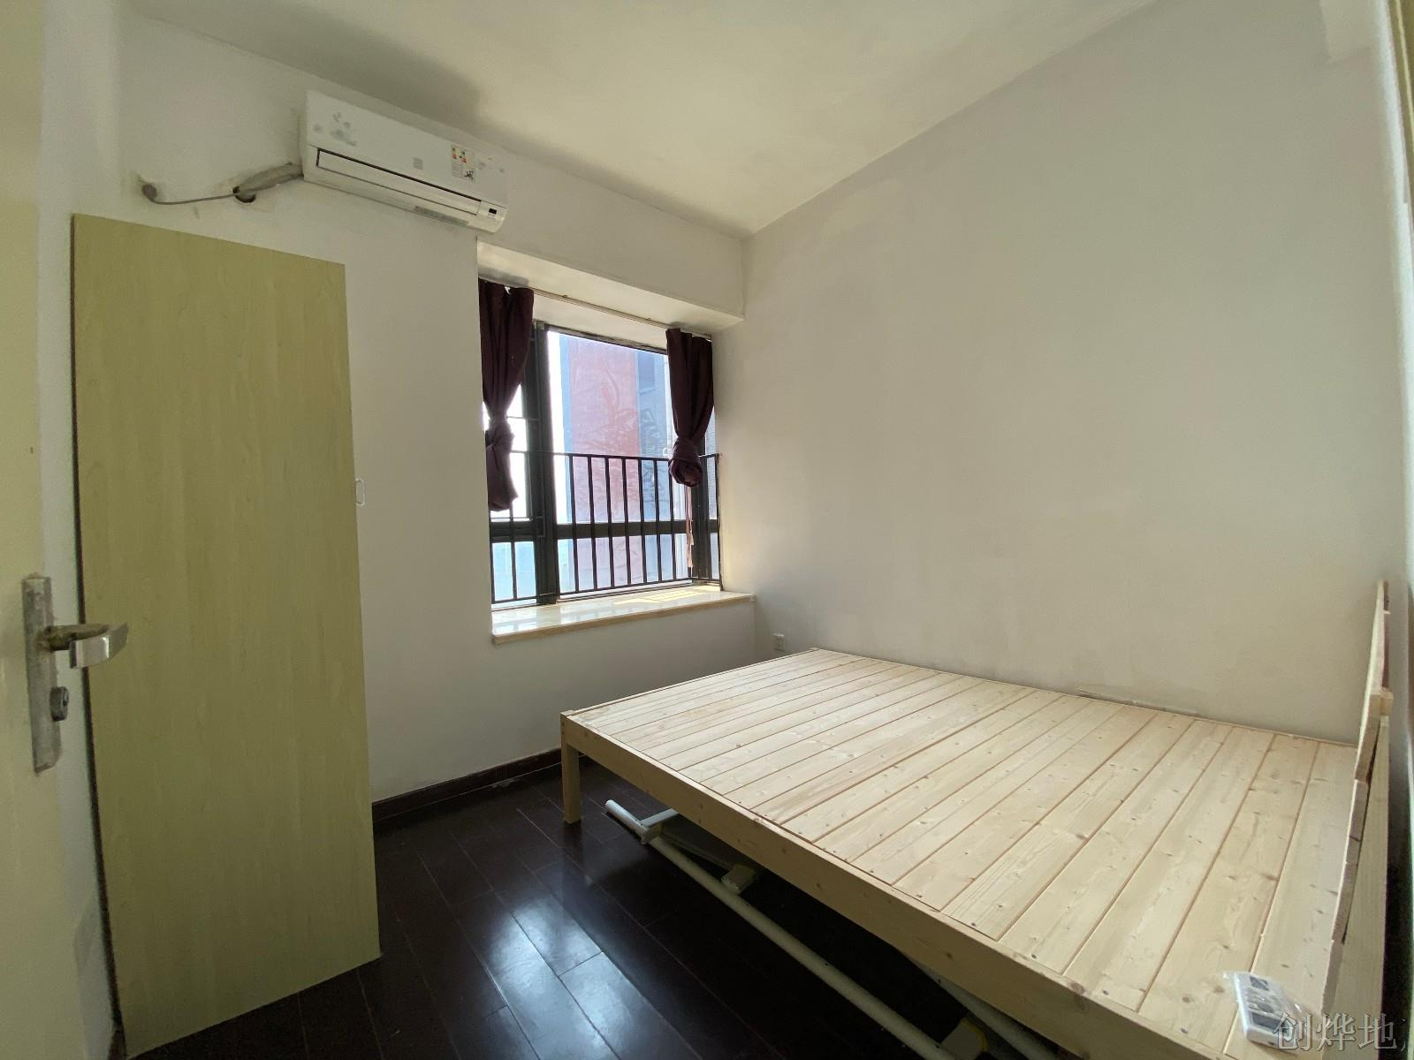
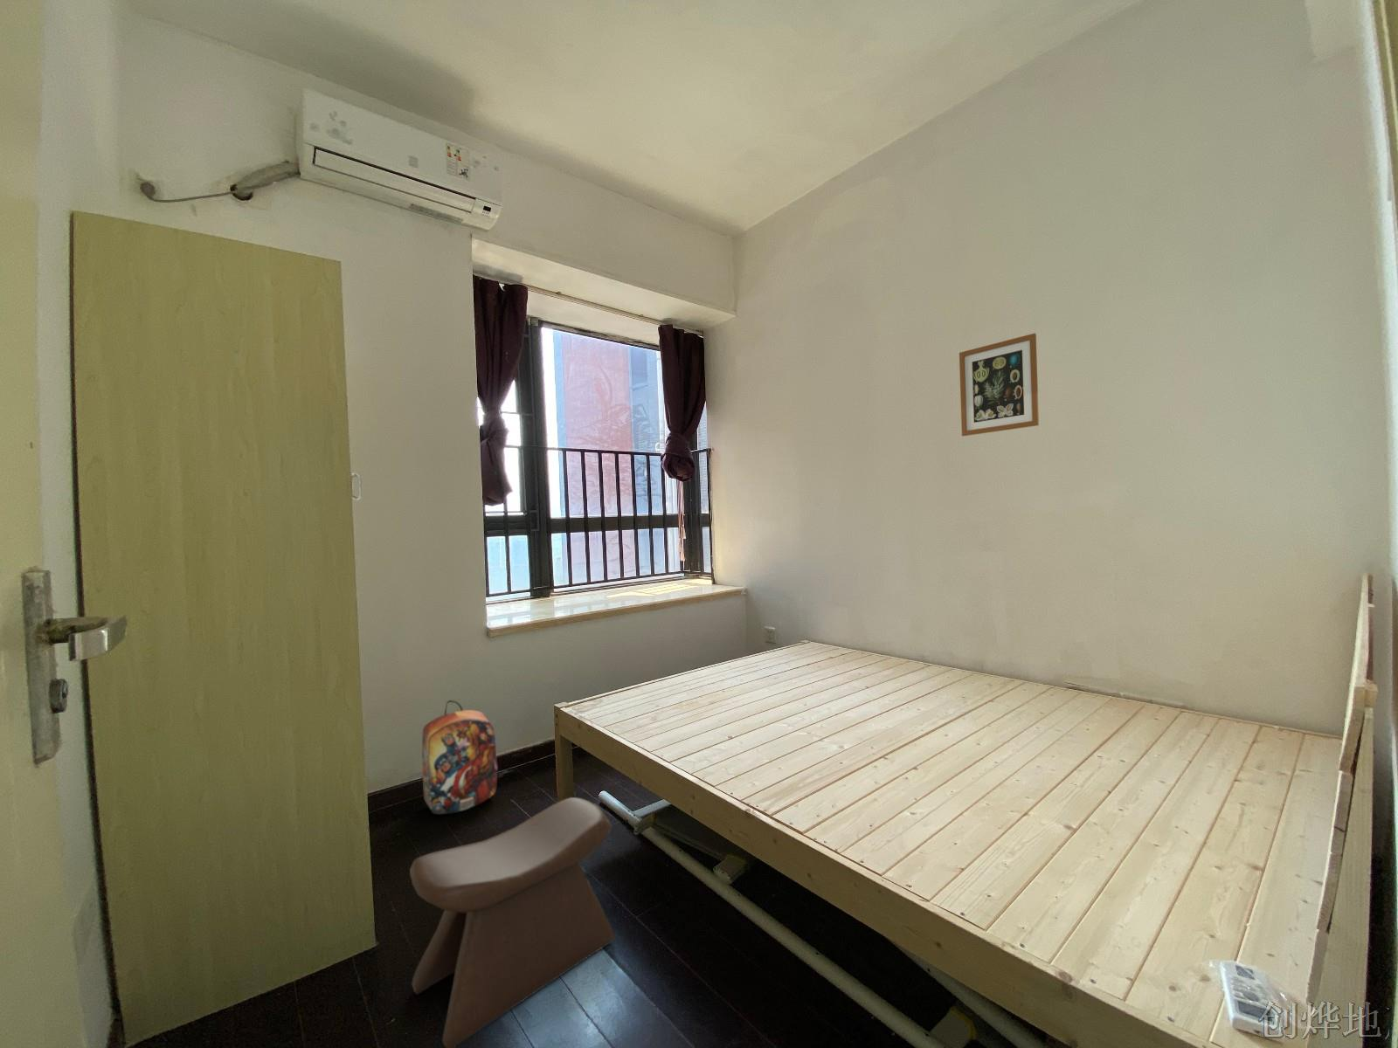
+ backpack (459, 754)
+ wall art (997, 386)
+ stool (518, 898)
